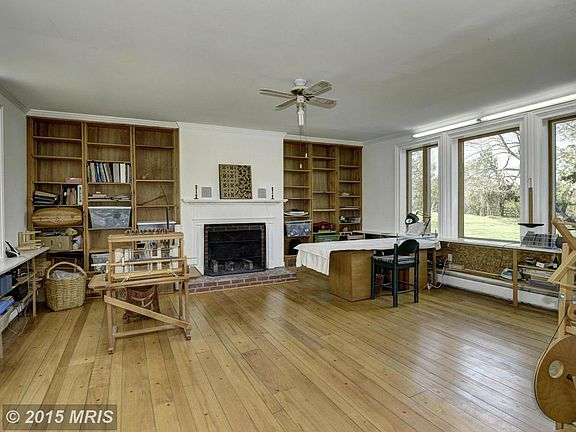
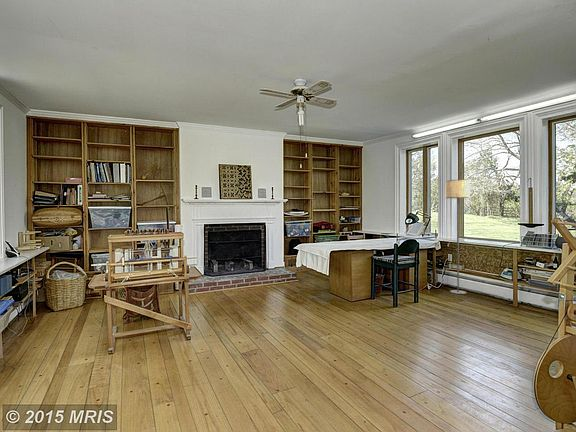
+ floor lamp (457, 236)
